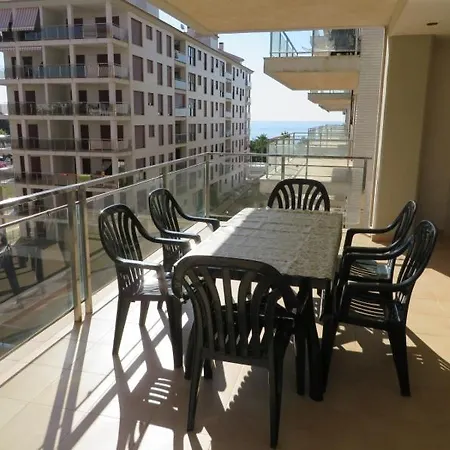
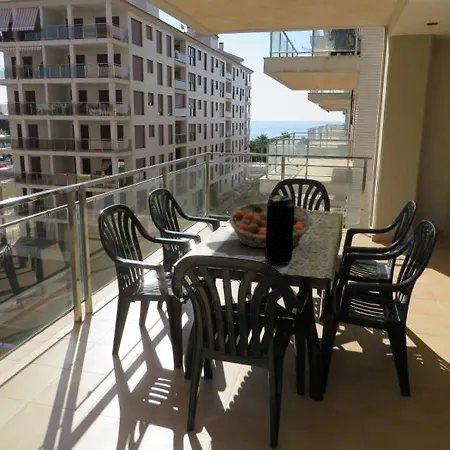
+ fruit basket (265, 225)
+ beverage can (279, 229)
